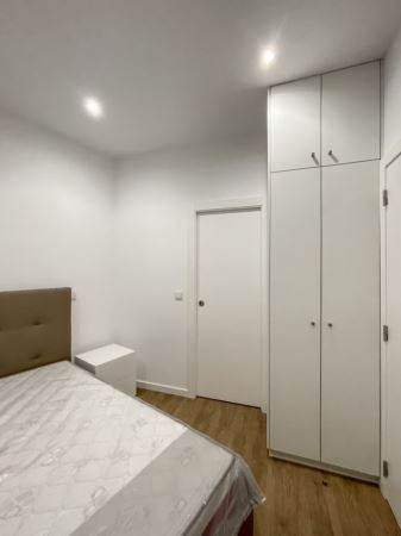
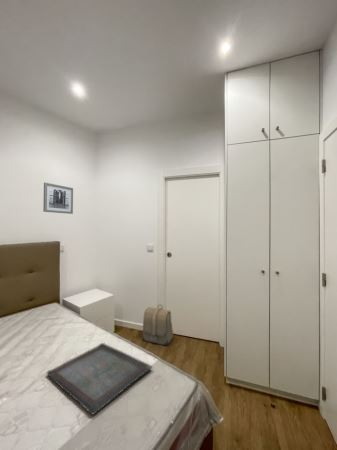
+ serving tray (100, 370)
+ backpack (157, 323)
+ wall art (59, 199)
